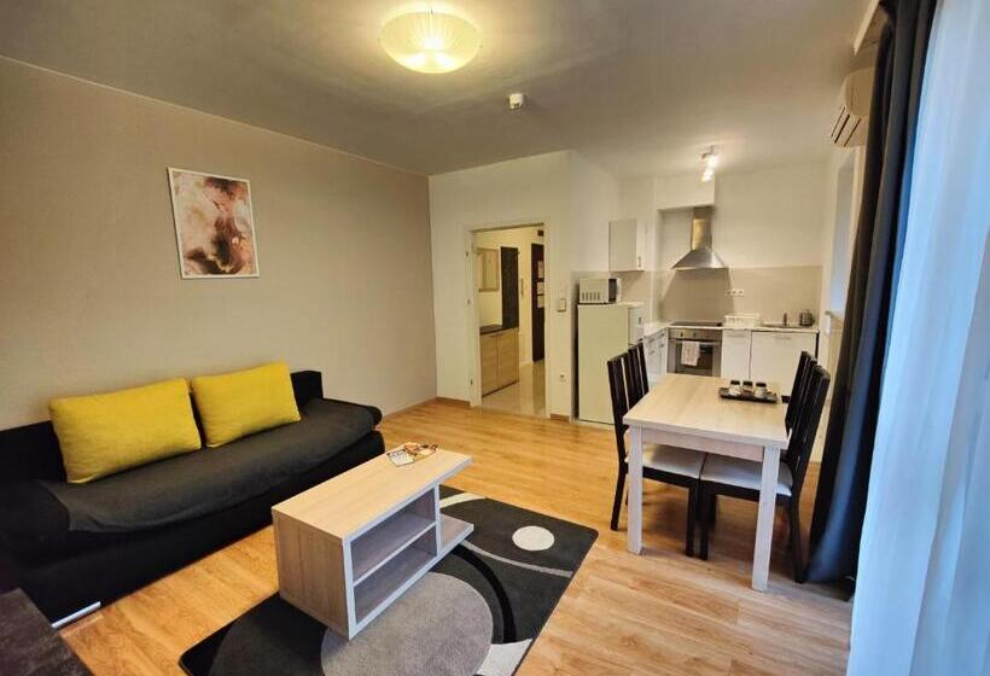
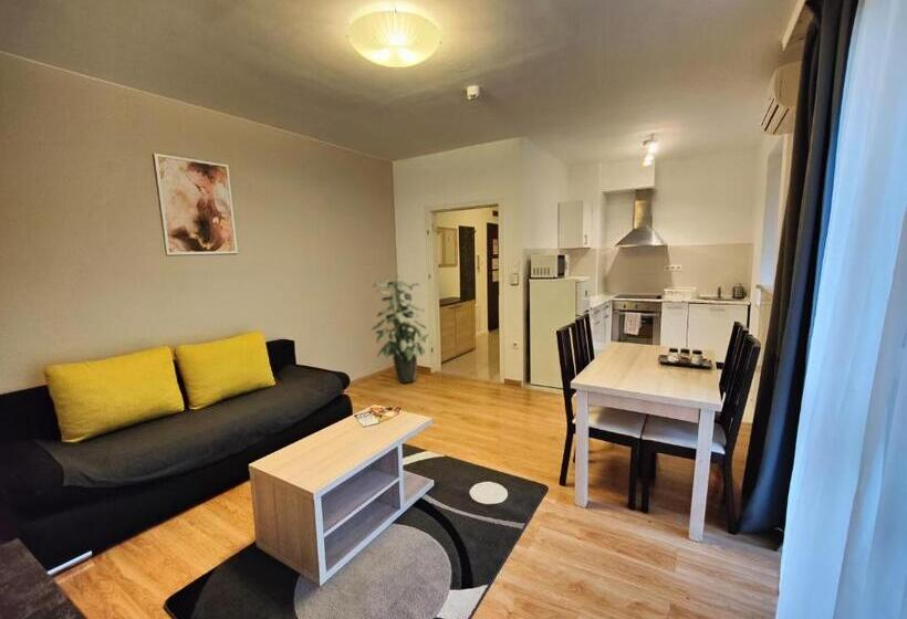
+ indoor plant (399, 328)
